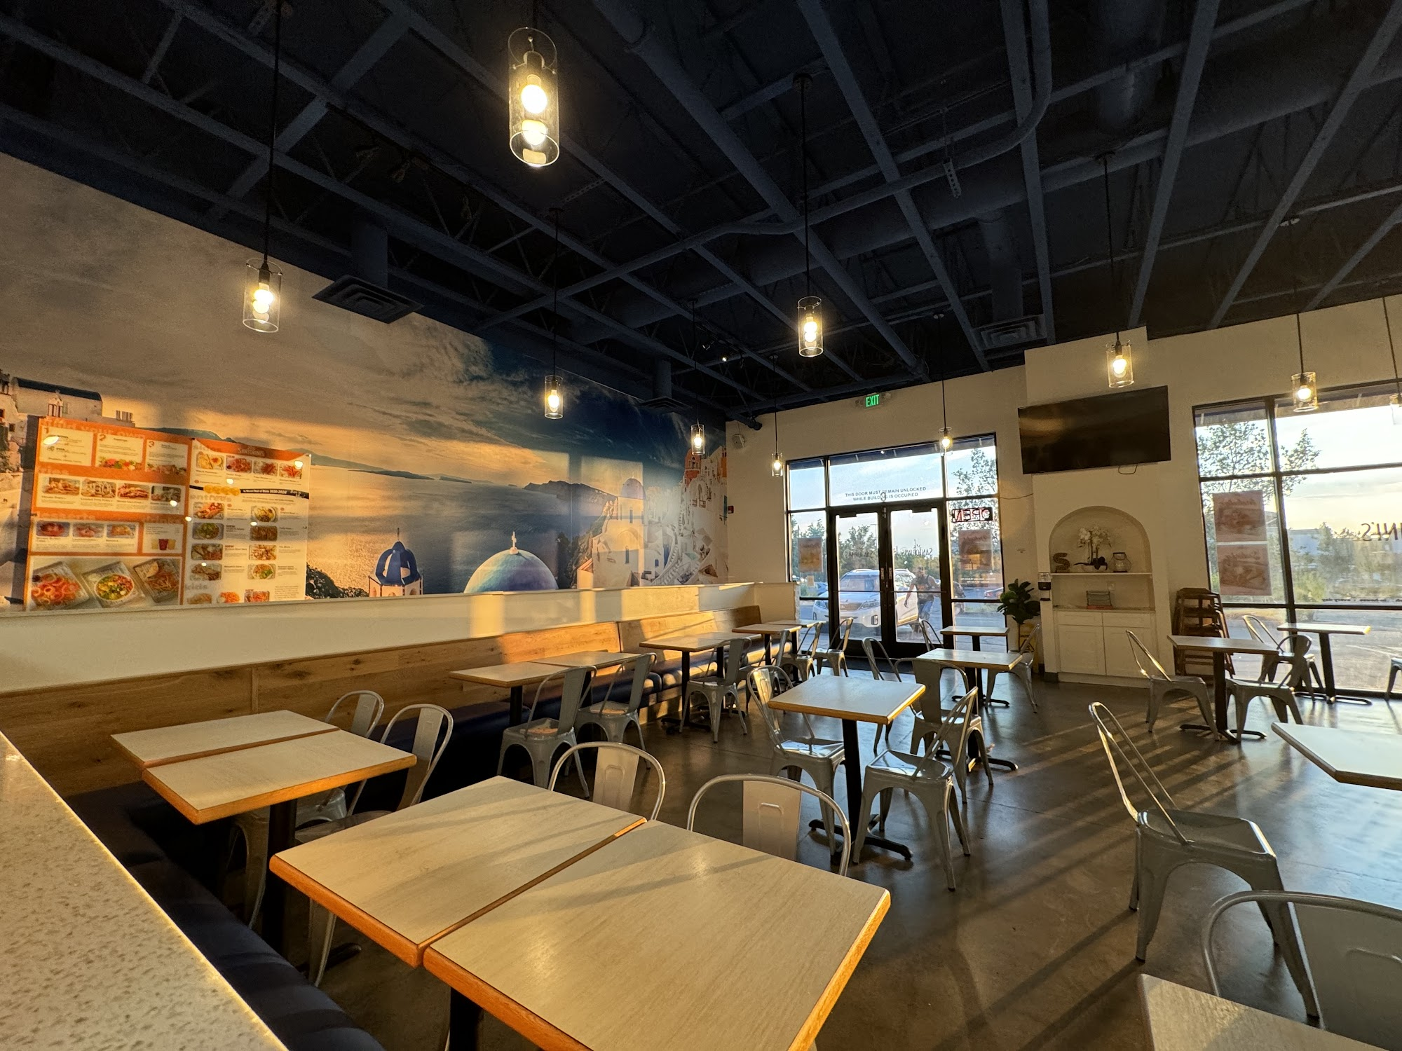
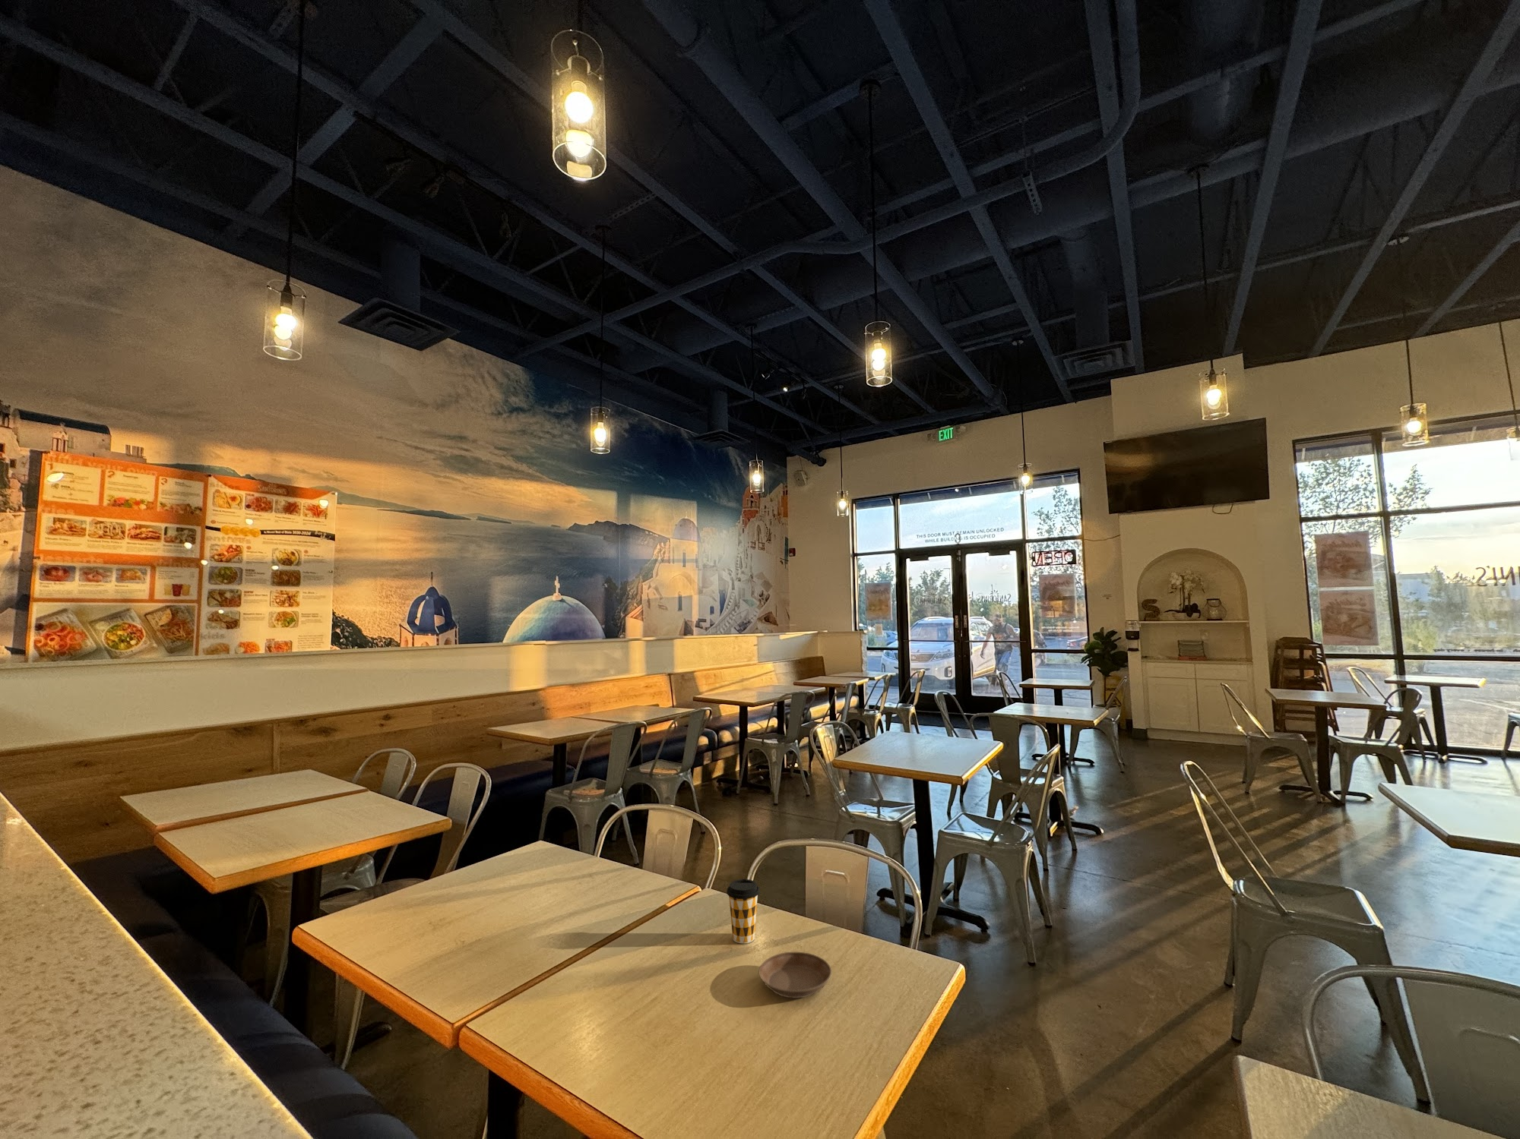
+ saucer (795, 976)
+ coffee cup (743, 910)
